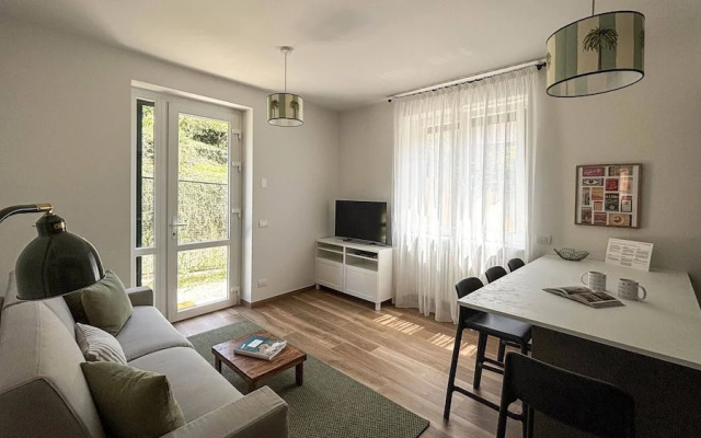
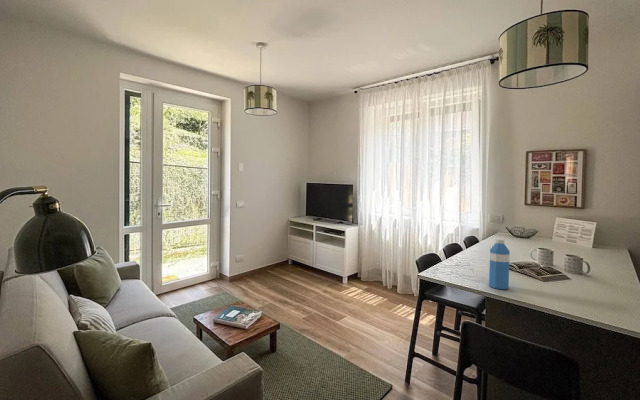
+ water bottle (499, 262)
